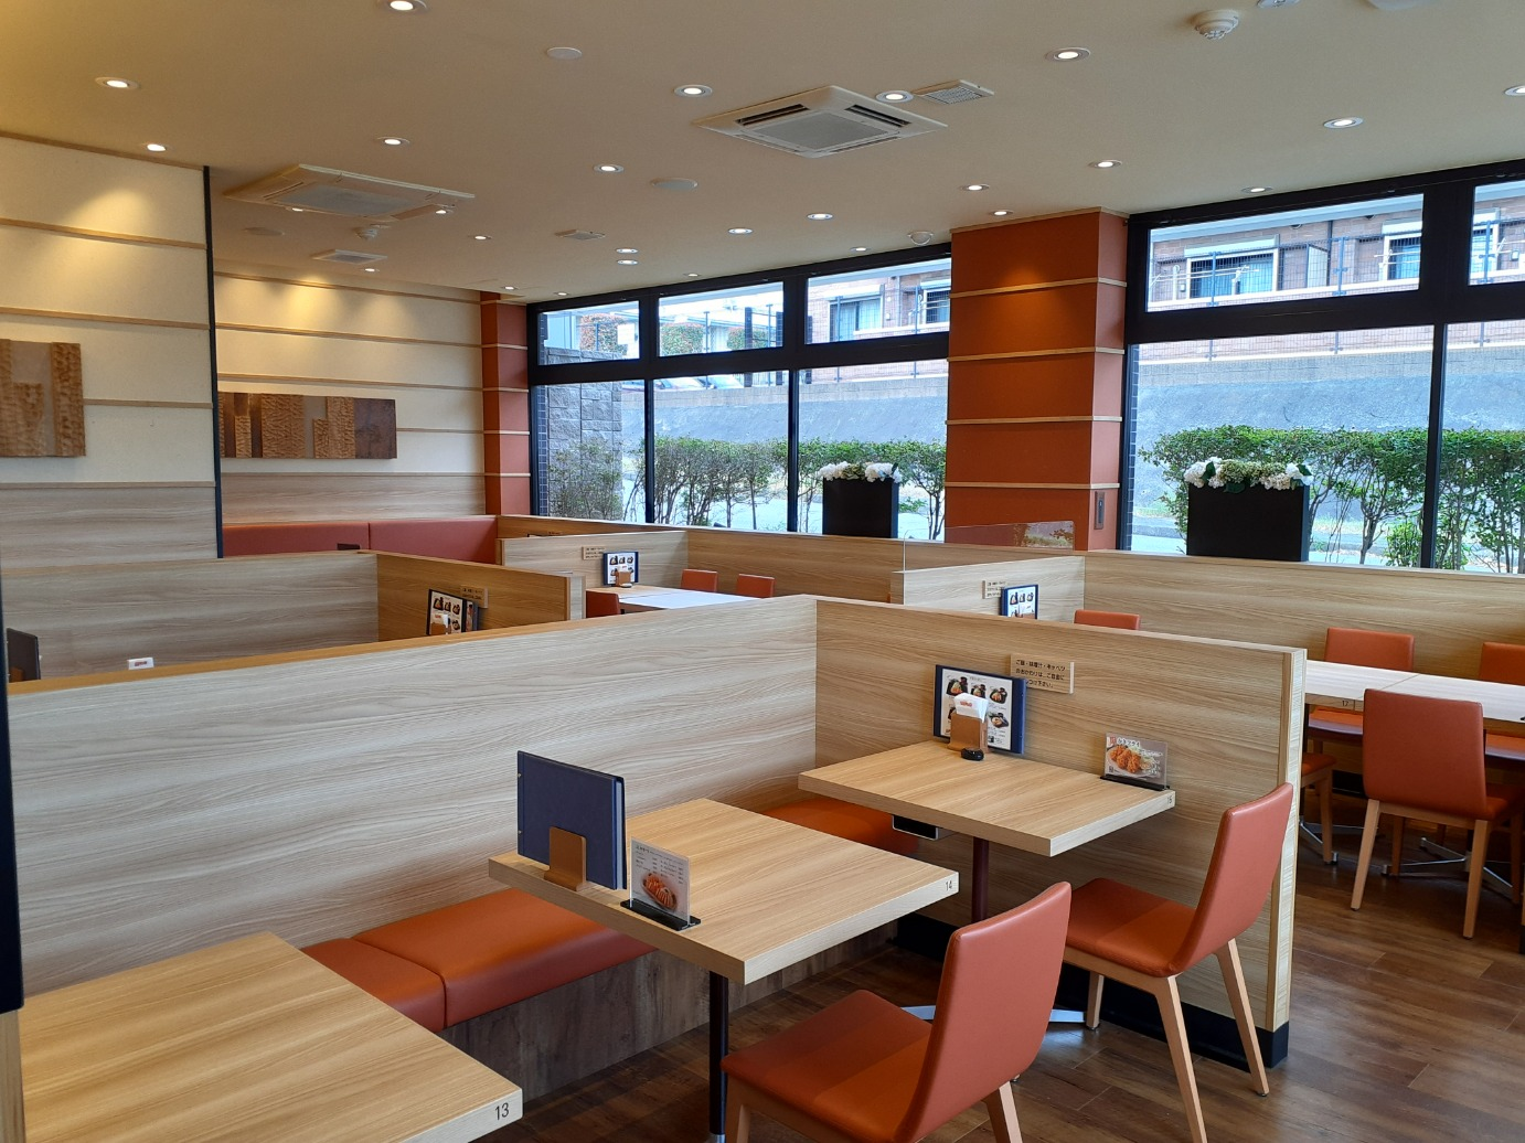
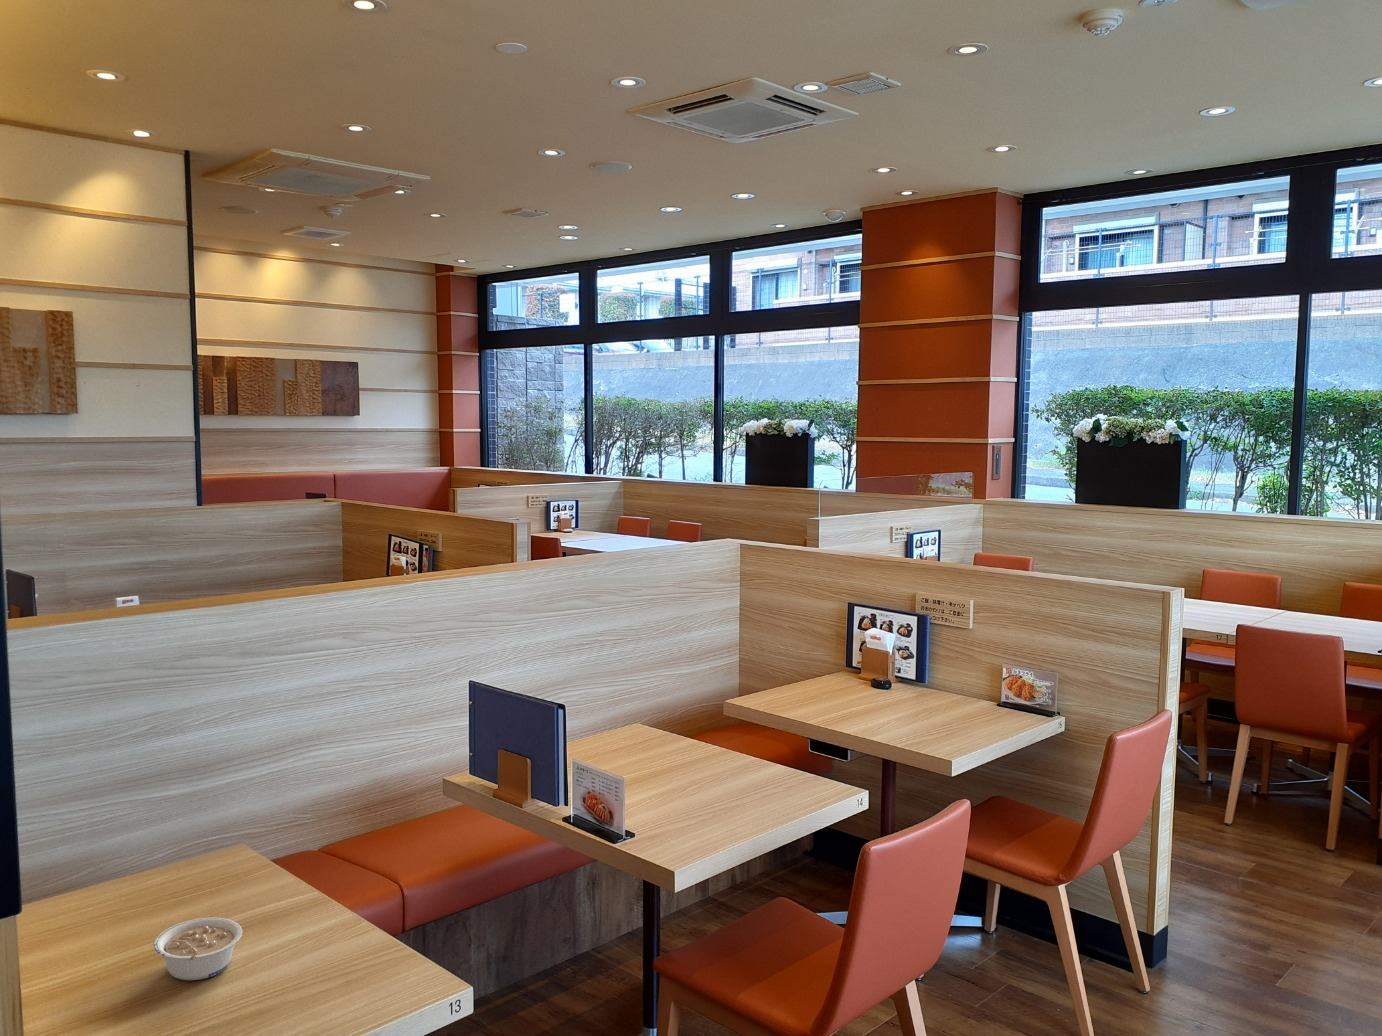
+ legume (200, 949)
